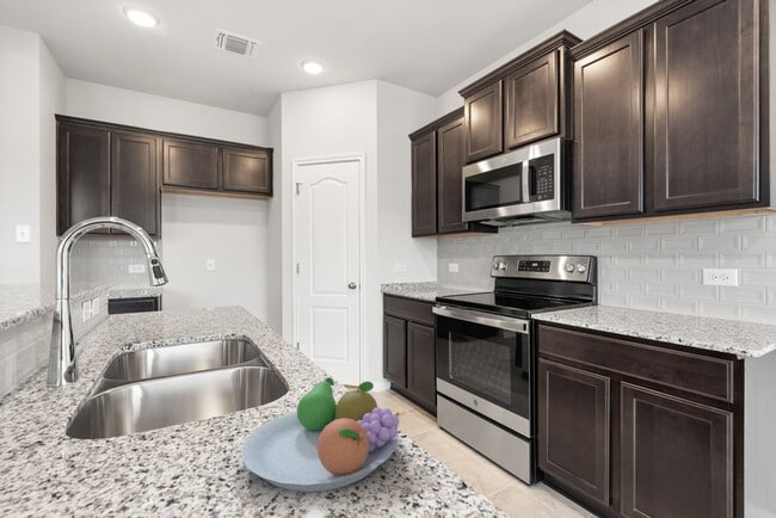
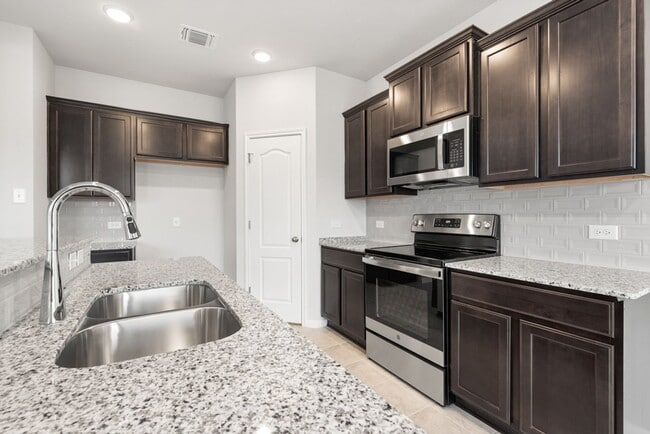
- fruit bowl (325, 420)
